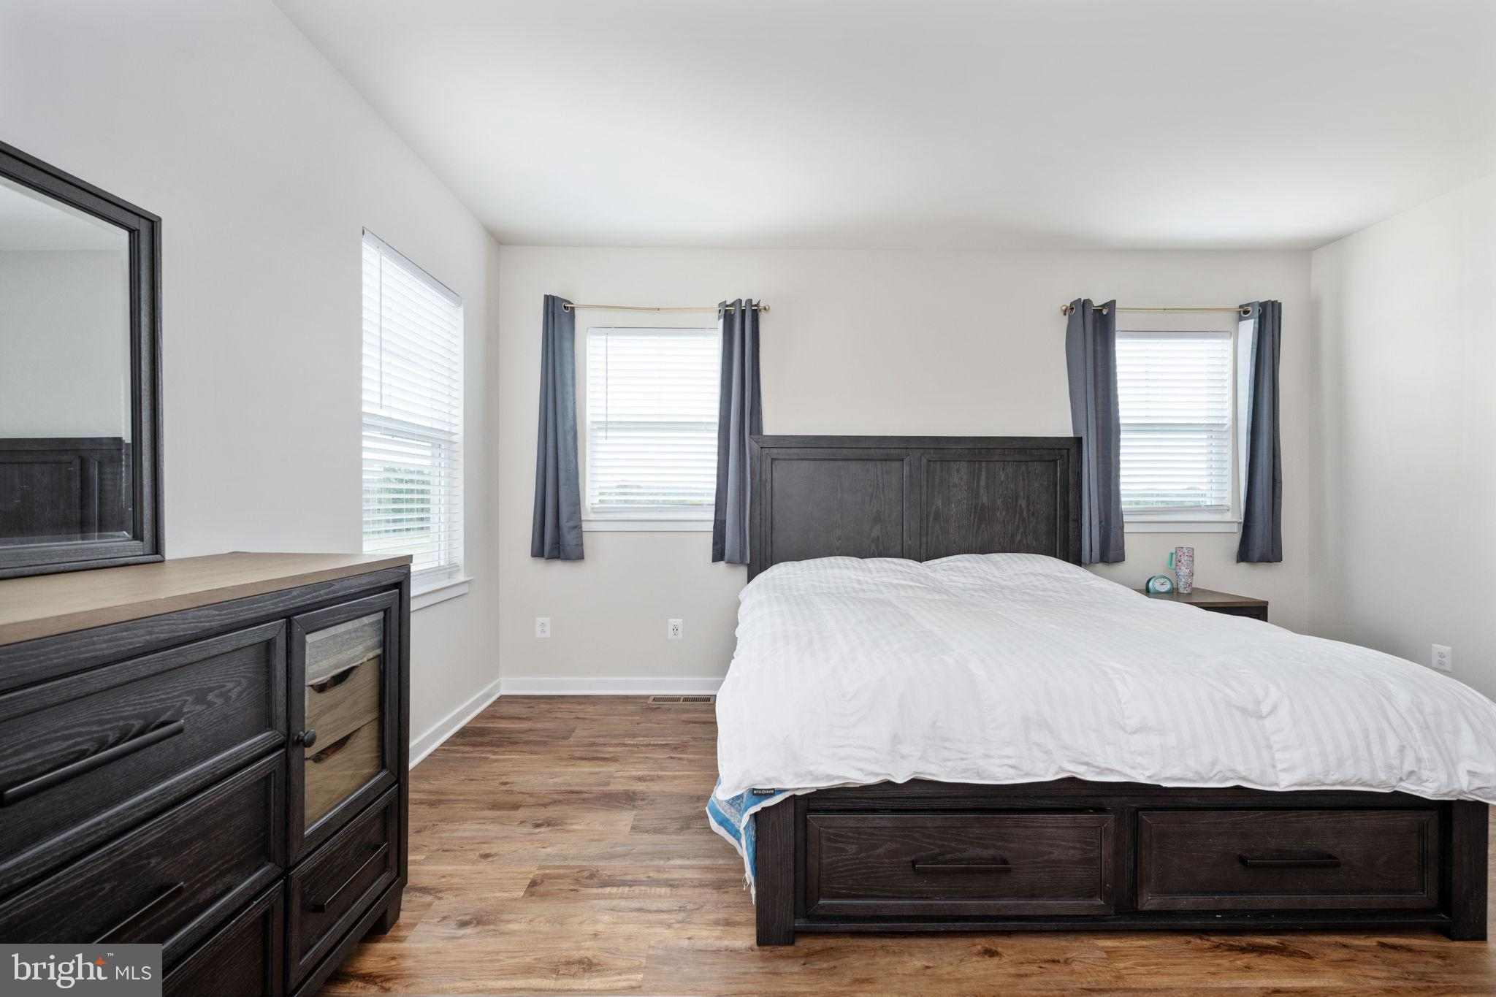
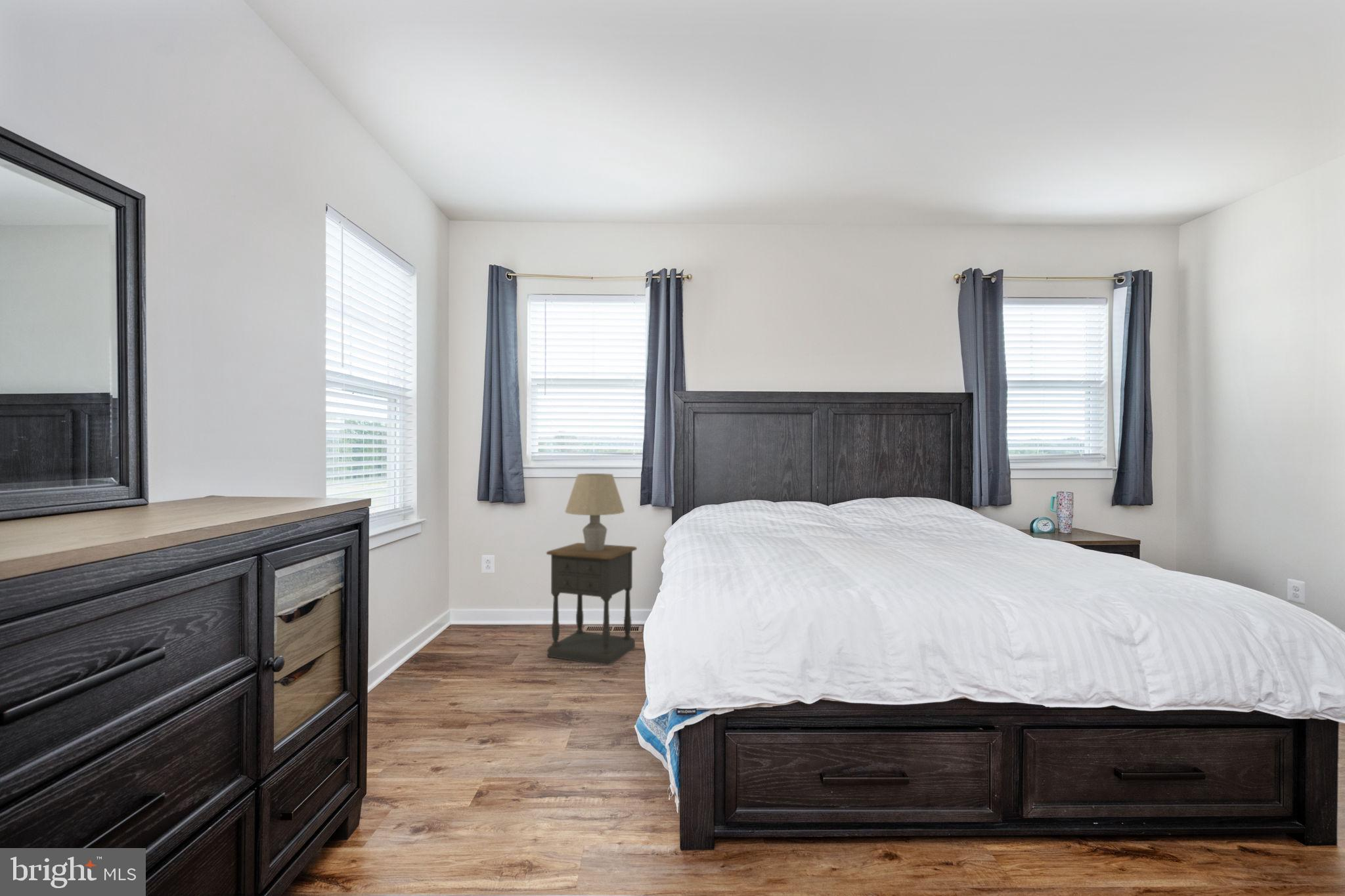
+ table lamp (595, 511)
+ nightstand (592, 596)
